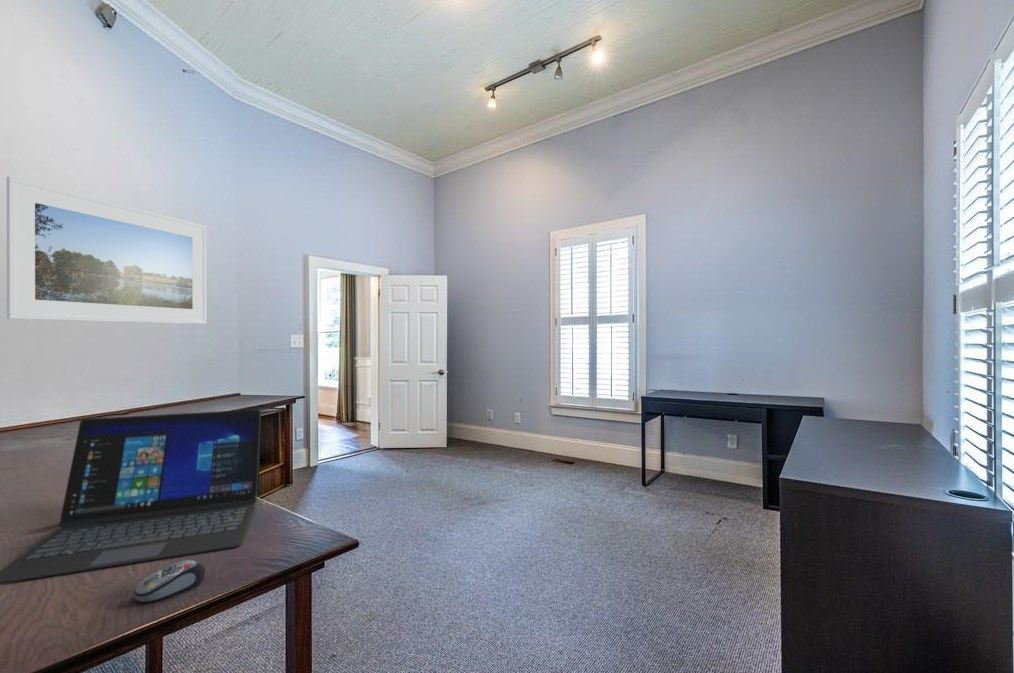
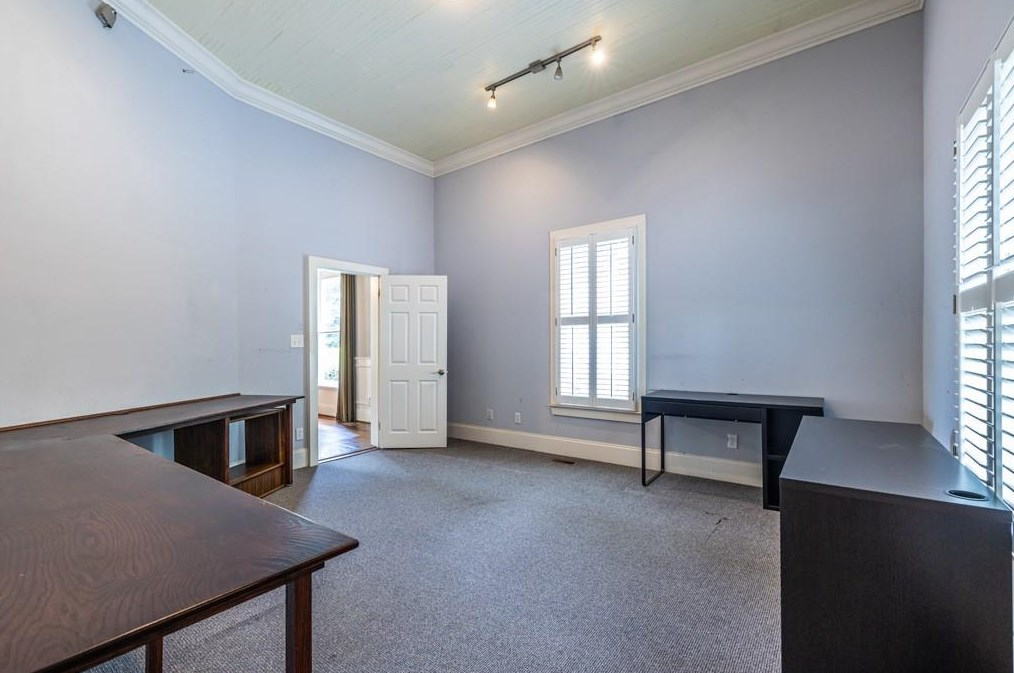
- laptop (154, 477)
- computer mouse (171, 577)
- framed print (124, 263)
